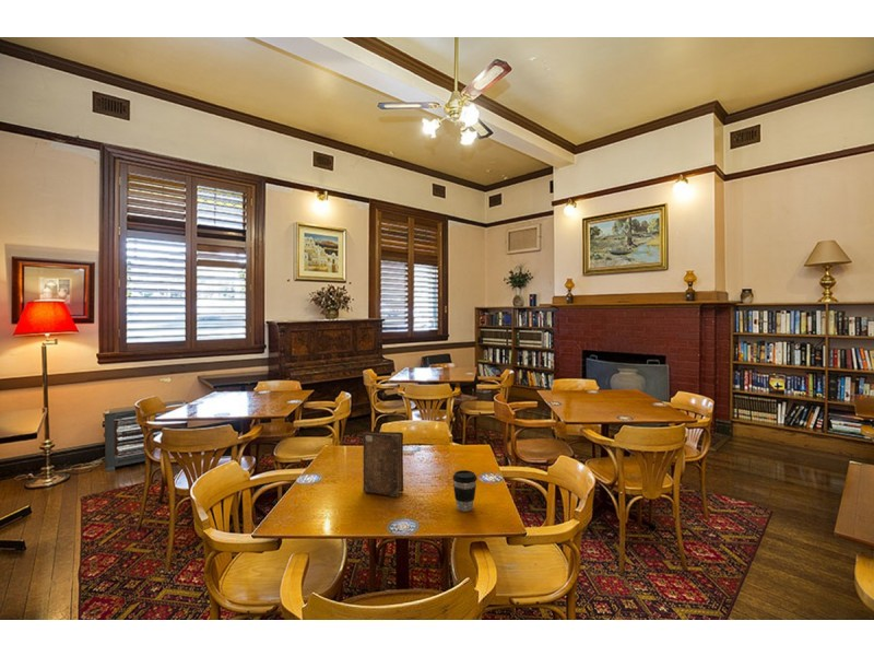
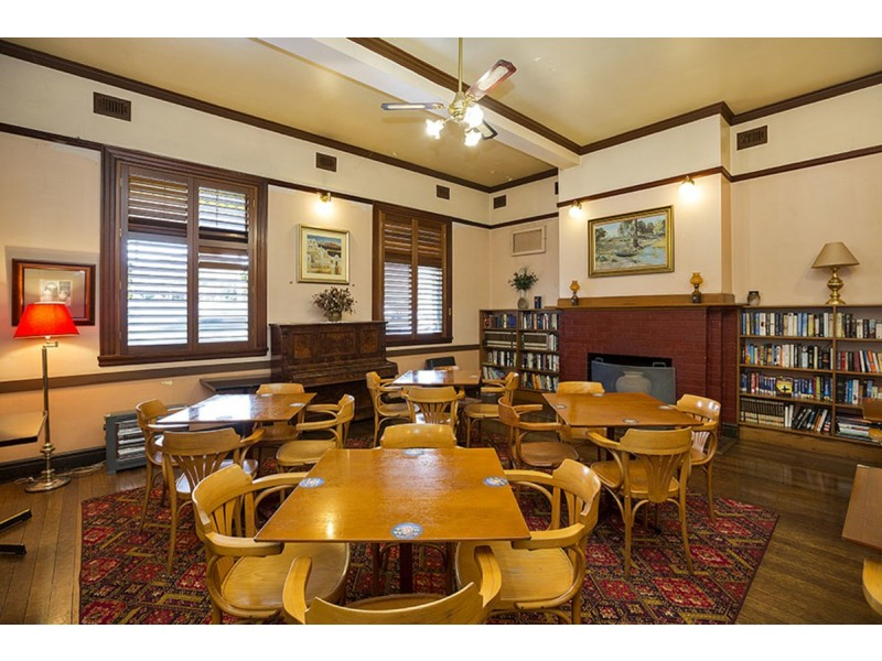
- coffee cup (464, 490)
- book (382, 461)
